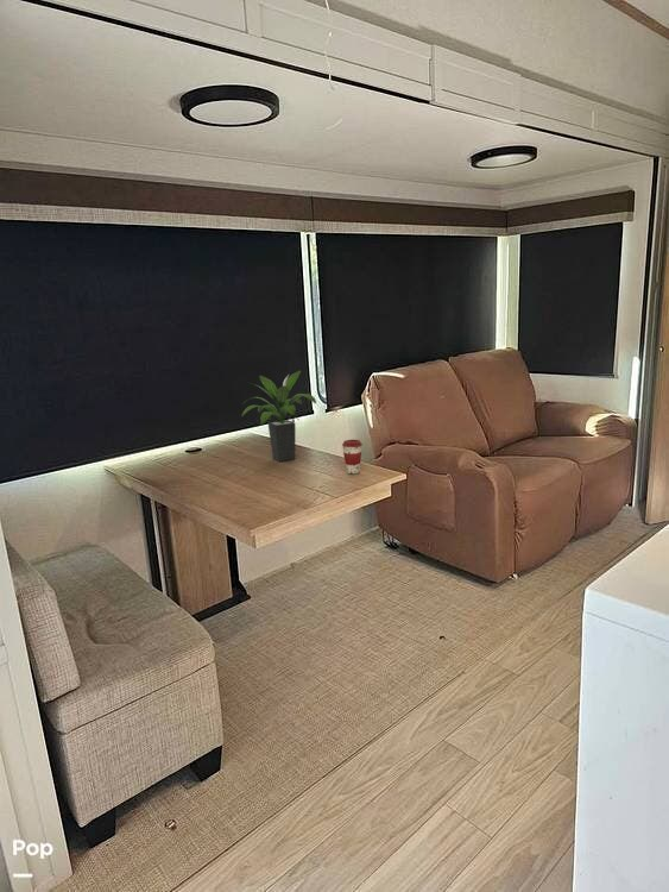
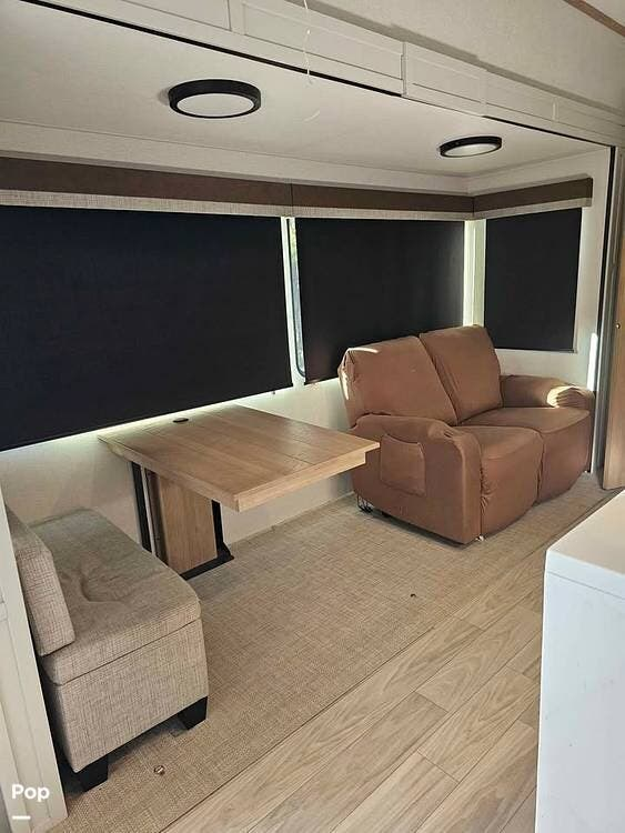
- coffee cup (352, 457)
- potted plant (282, 416)
